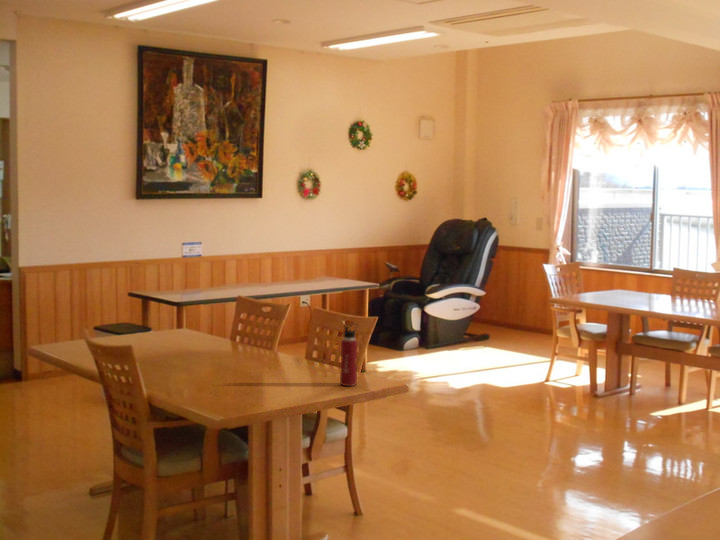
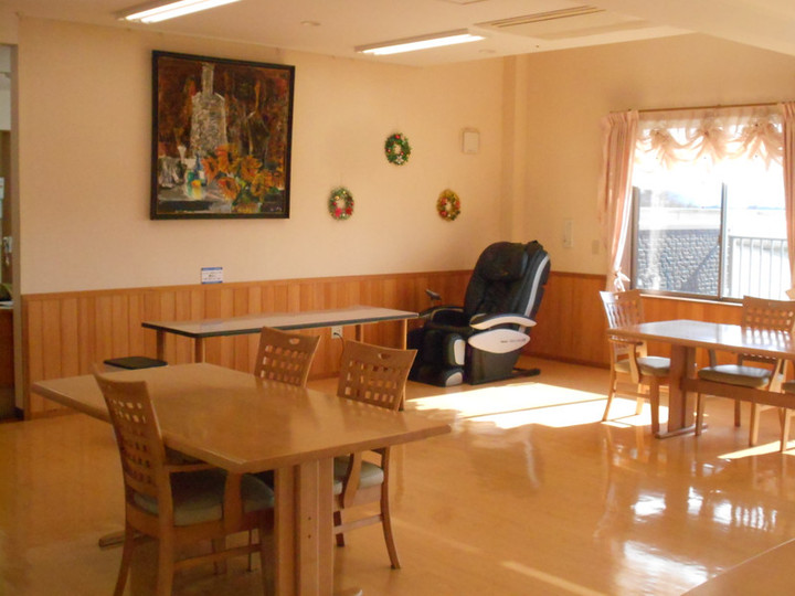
- water bottle (349, 354)
